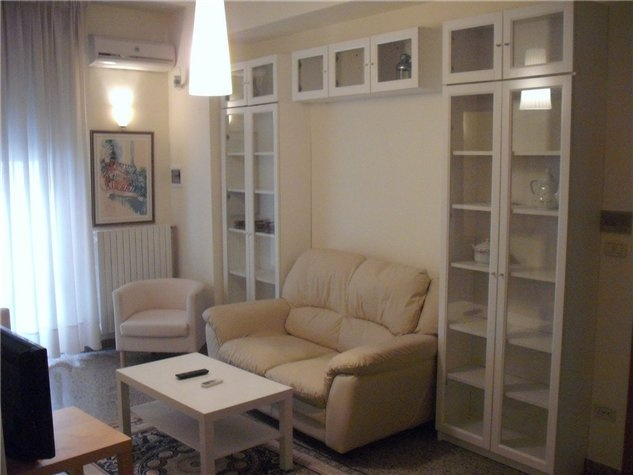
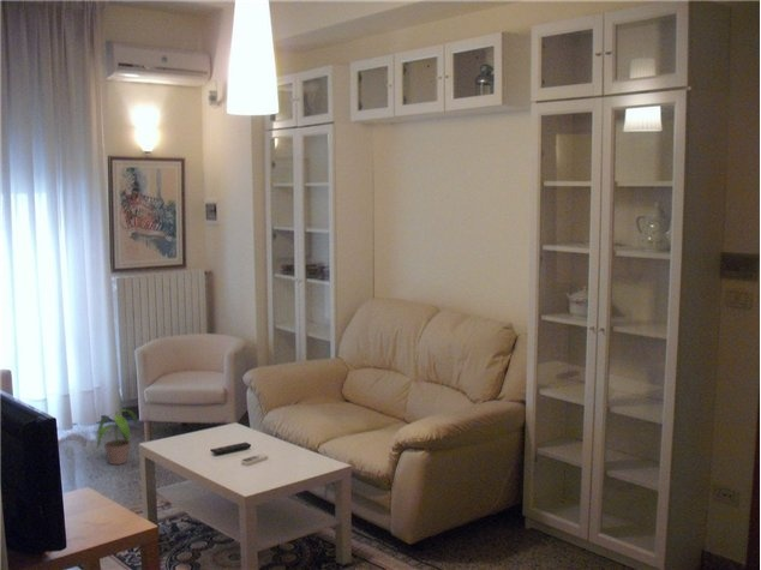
+ potted plant (116, 436)
